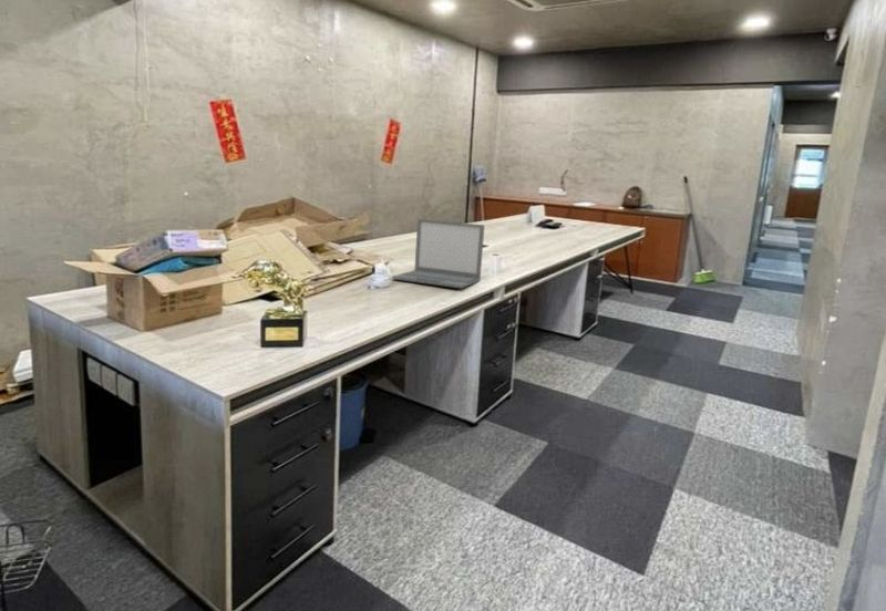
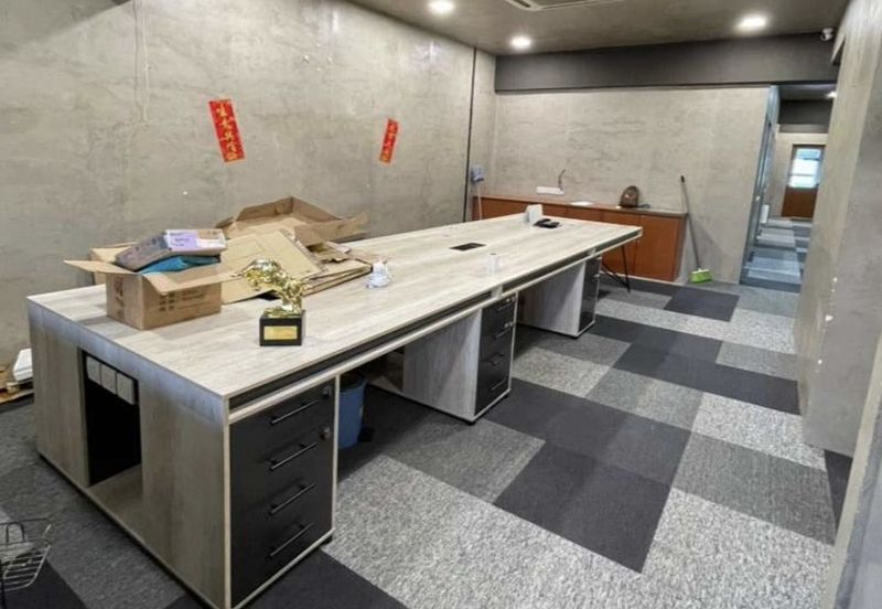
- laptop (439, 251)
